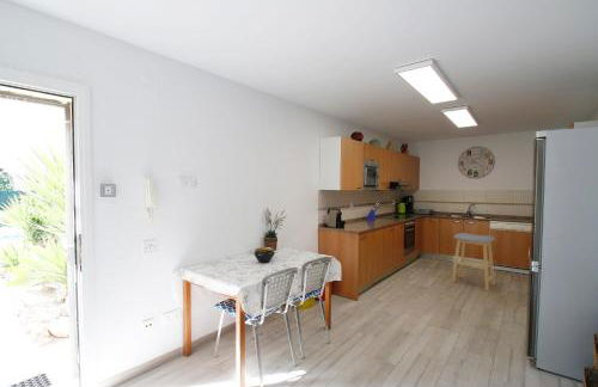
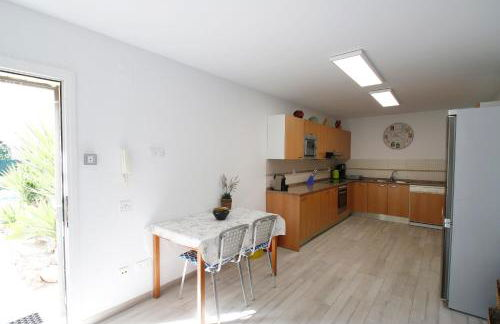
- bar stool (472, 260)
